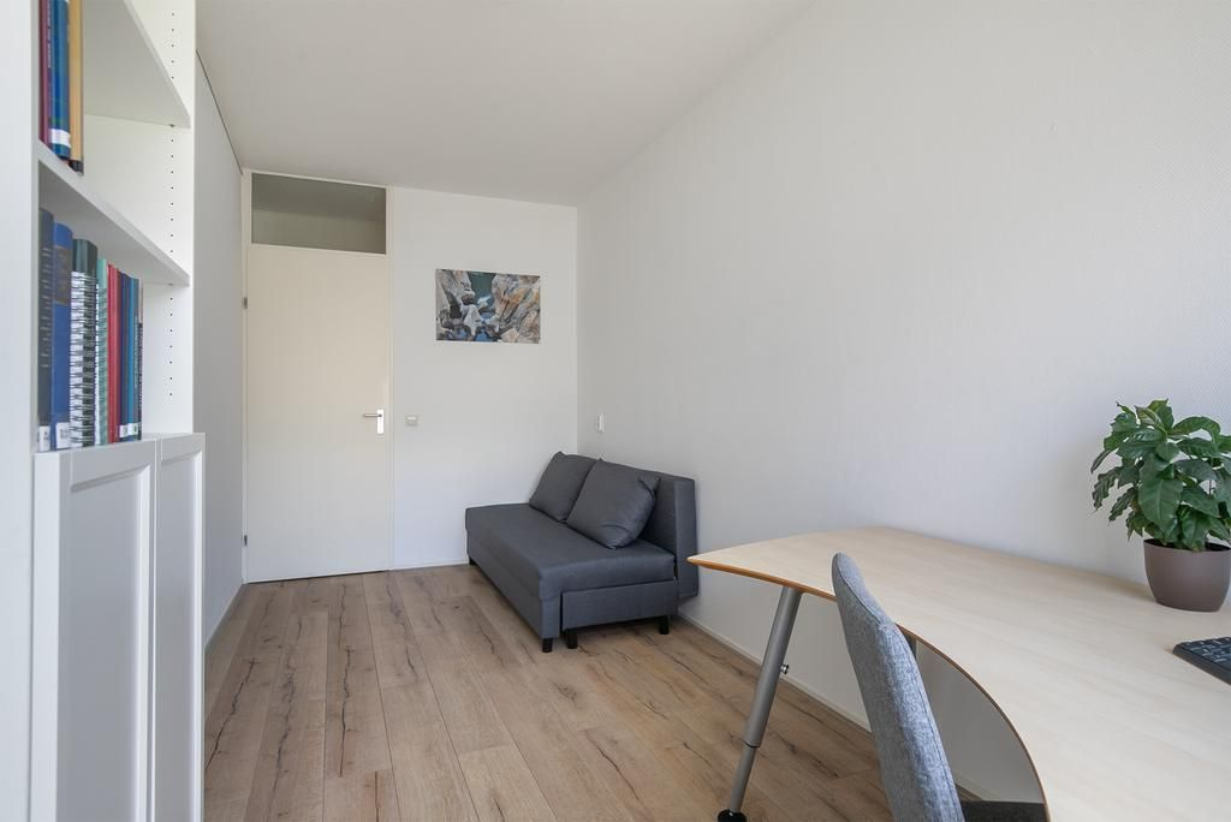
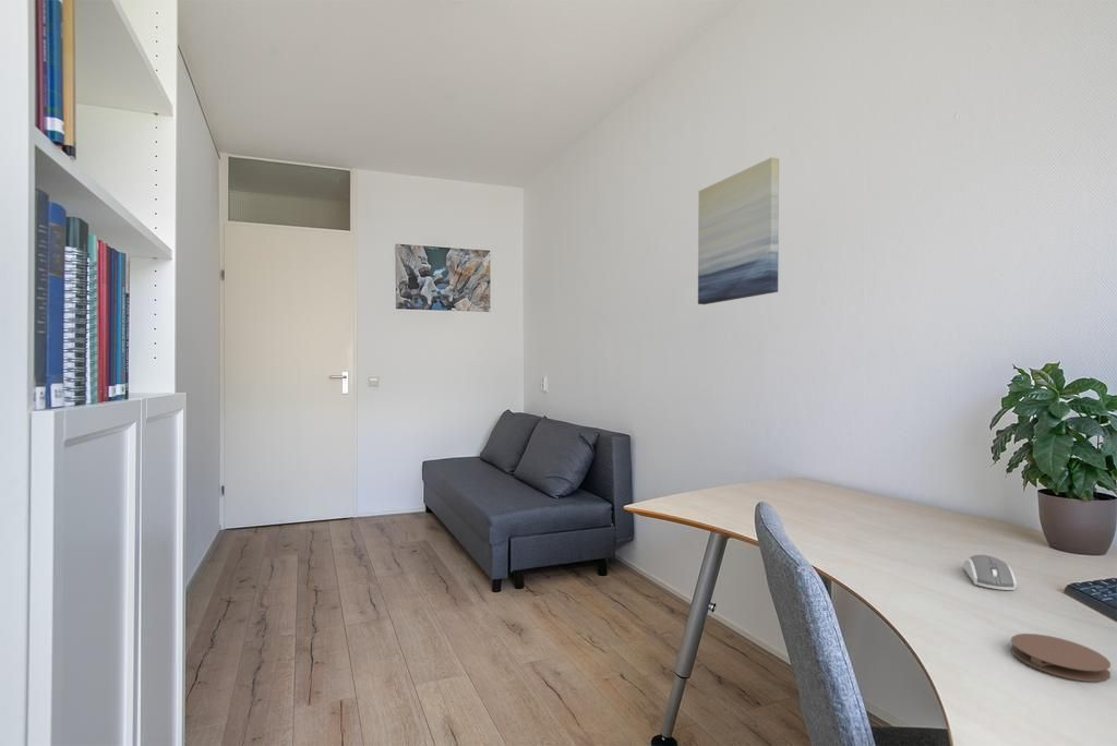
+ coaster (1058, 655)
+ computer mouse (987, 567)
+ wall art (734, 237)
